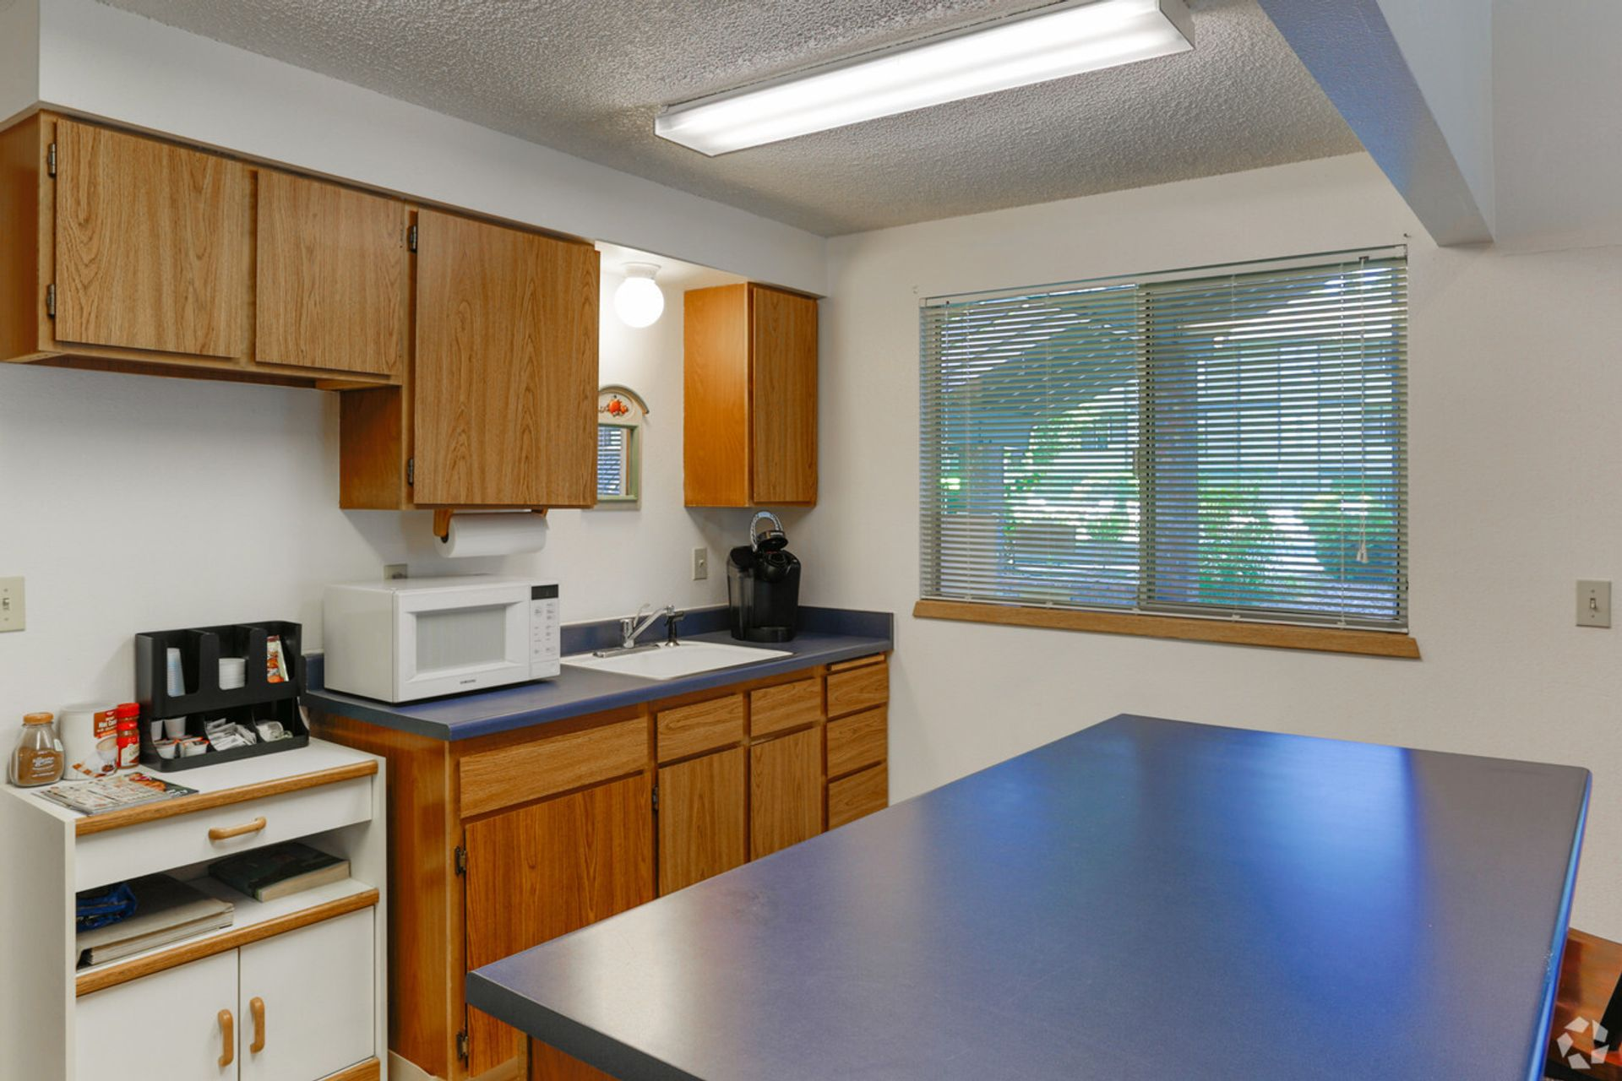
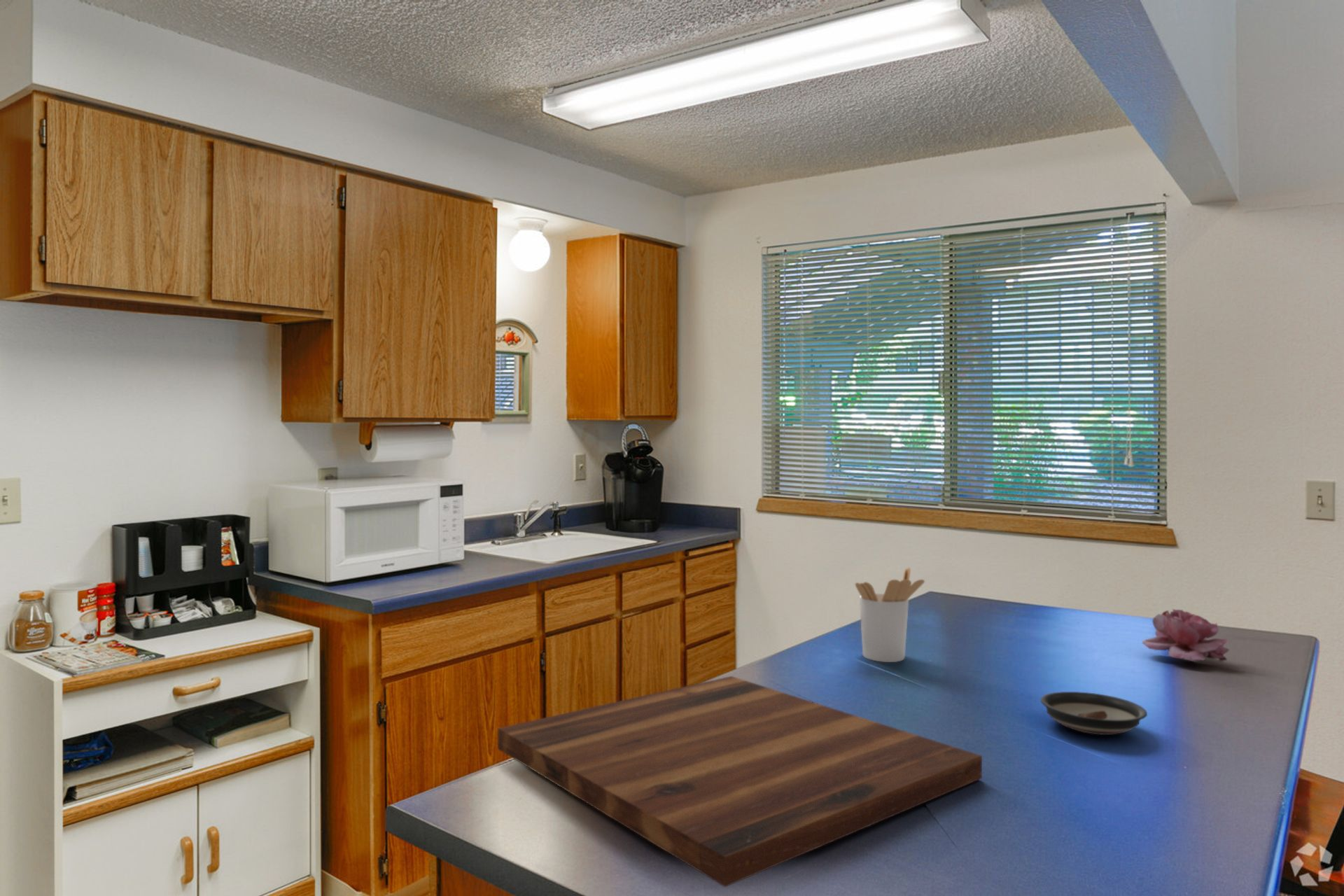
+ cutting board (729, 752)
+ flower (1188, 638)
+ utensil holder (890, 615)
+ saucer (1092, 716)
